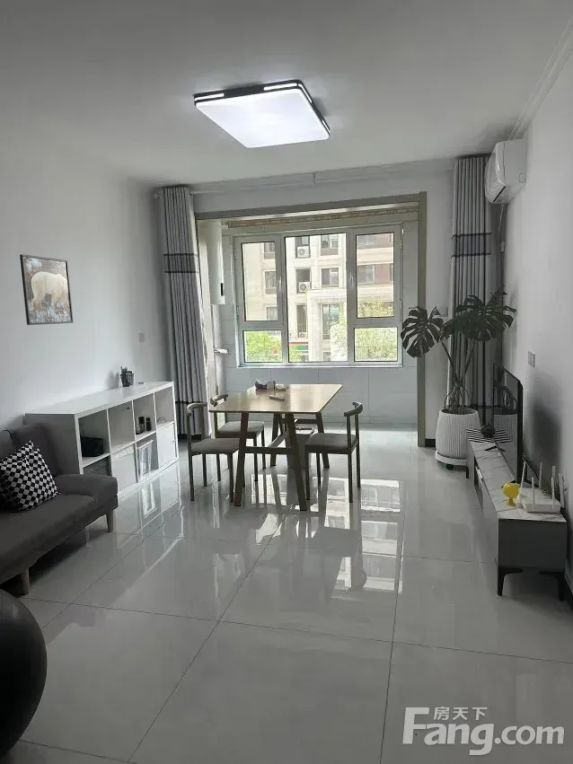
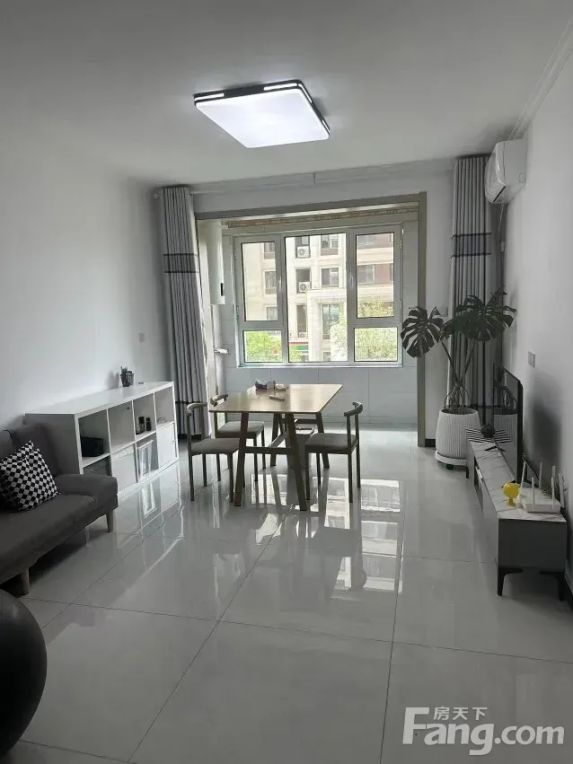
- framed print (48, 291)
